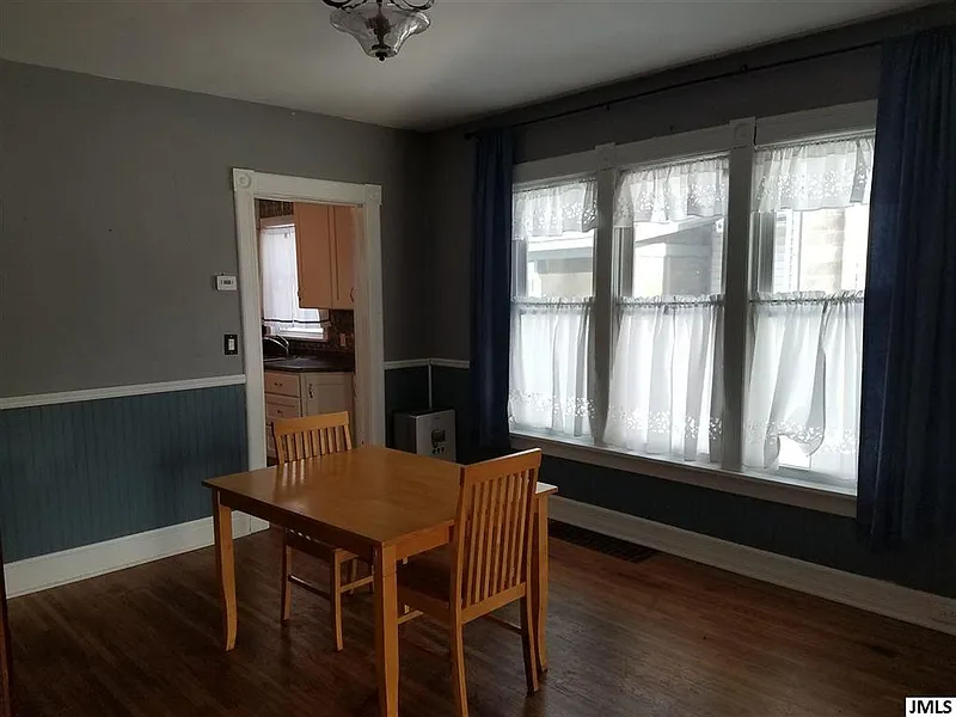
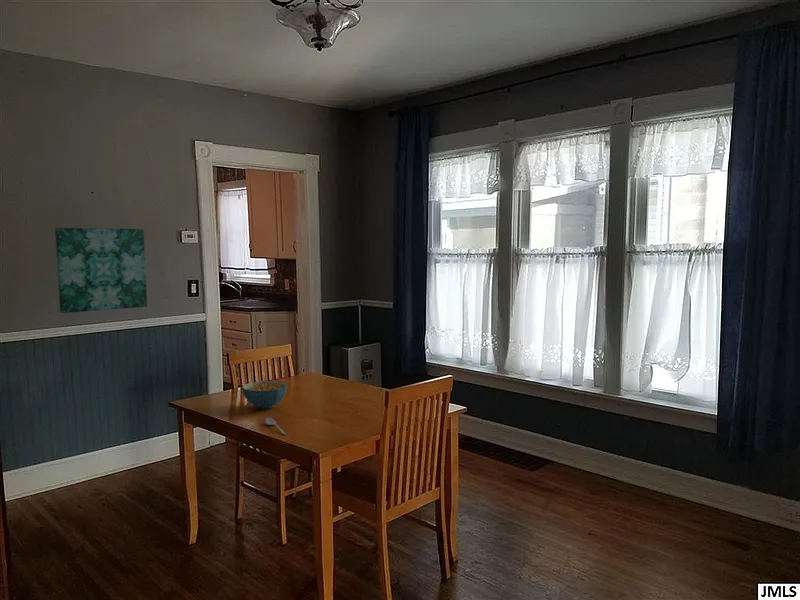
+ wall art (103, 269)
+ spoon (276, 425)
+ cereal bowl (265, 396)
